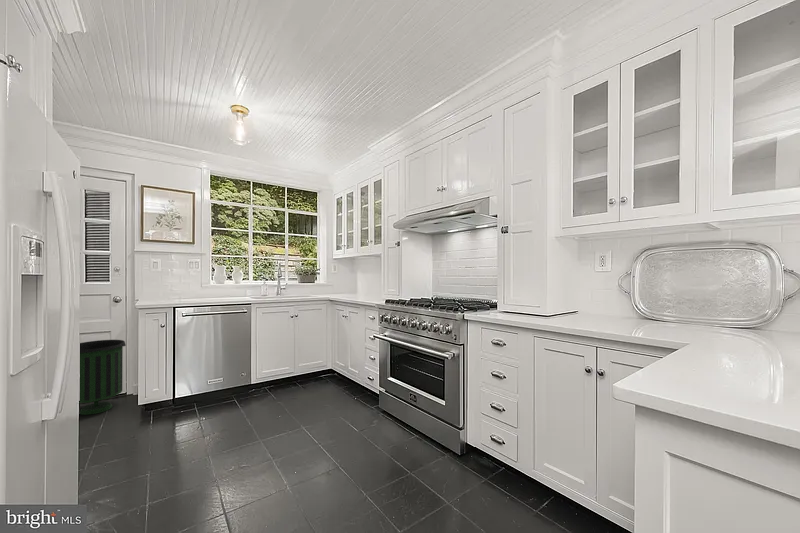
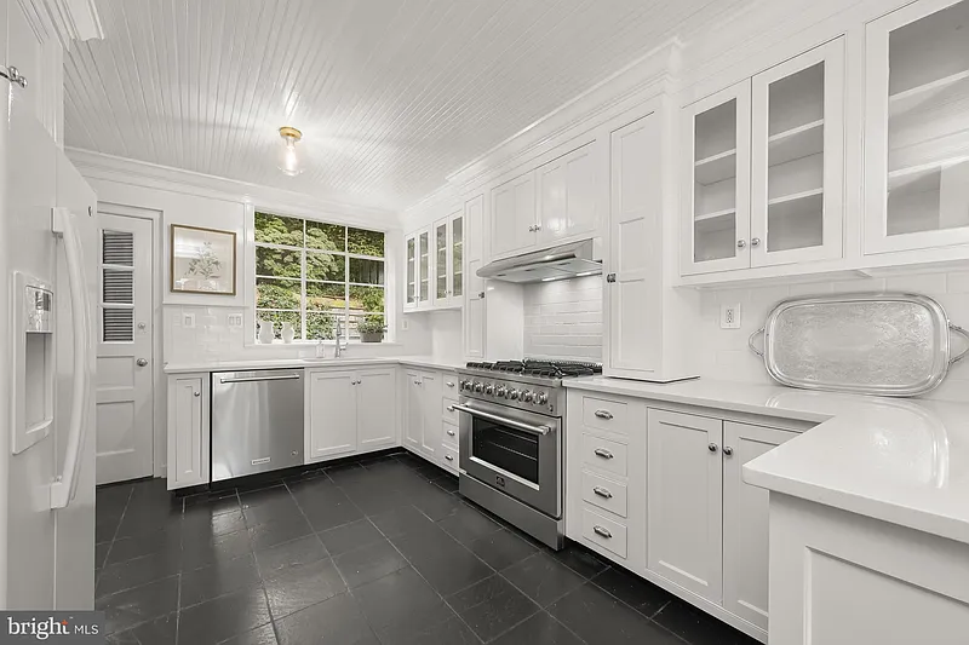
- trash can (96, 376)
